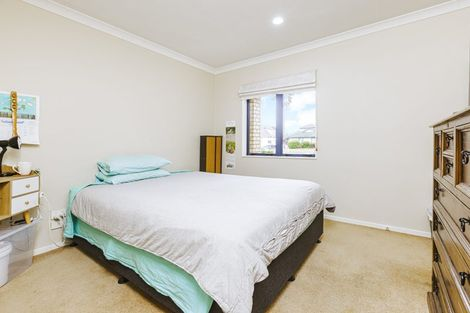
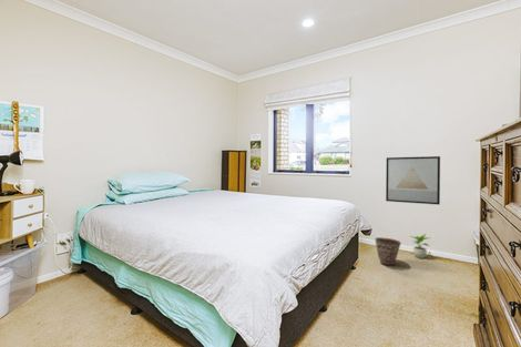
+ potted plant (419, 245)
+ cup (387, 251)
+ wall art (411, 180)
